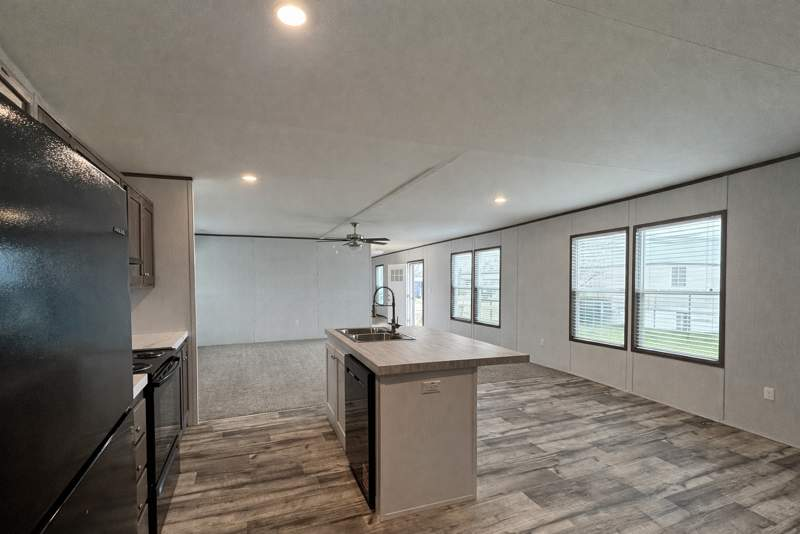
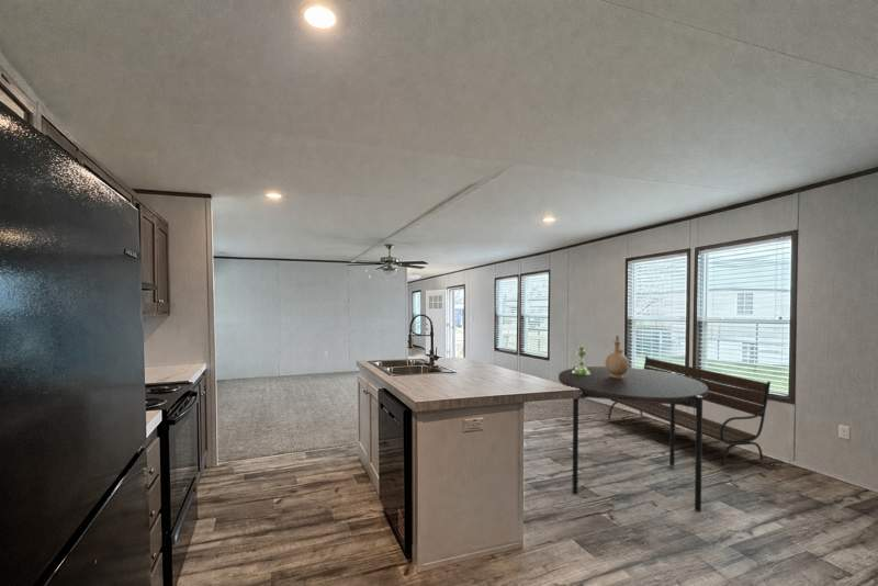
+ bench (675, 408)
+ vase (617, 356)
+ dining table (631, 401)
+ candlestick (581, 360)
